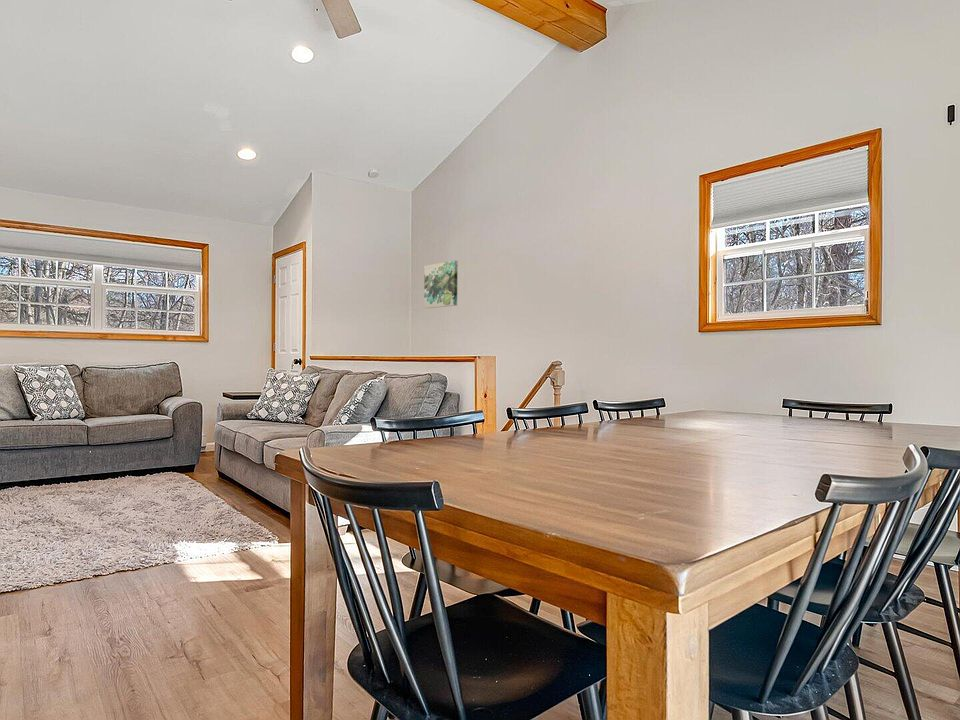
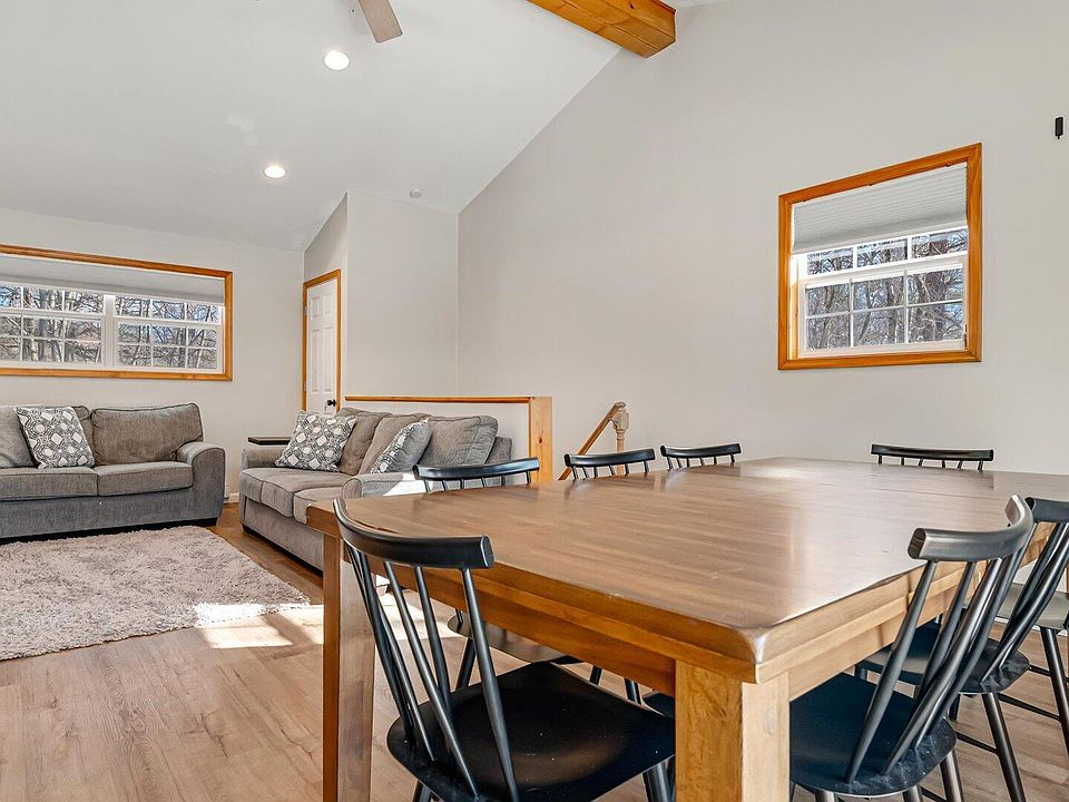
- wall art (440, 285)
